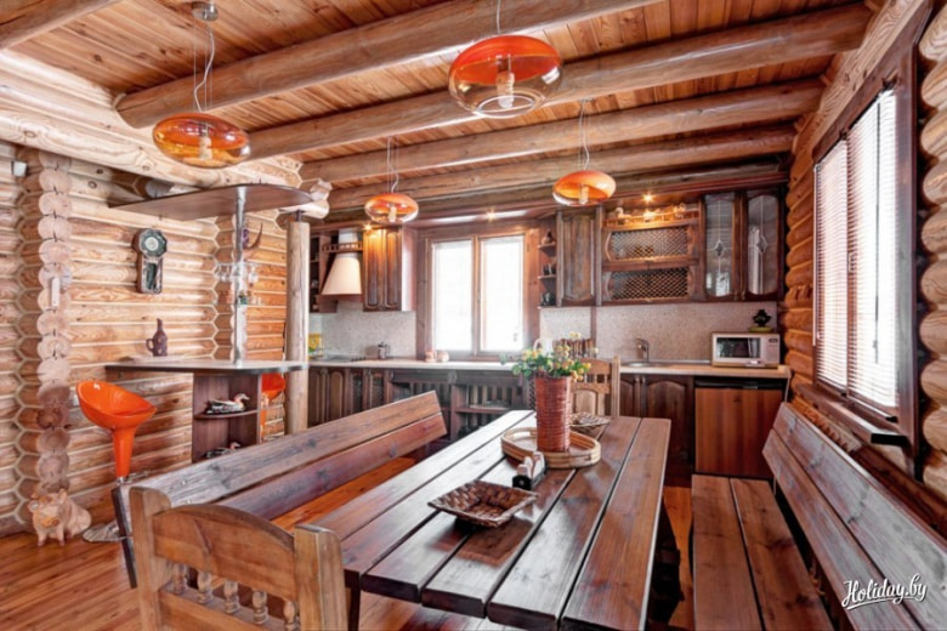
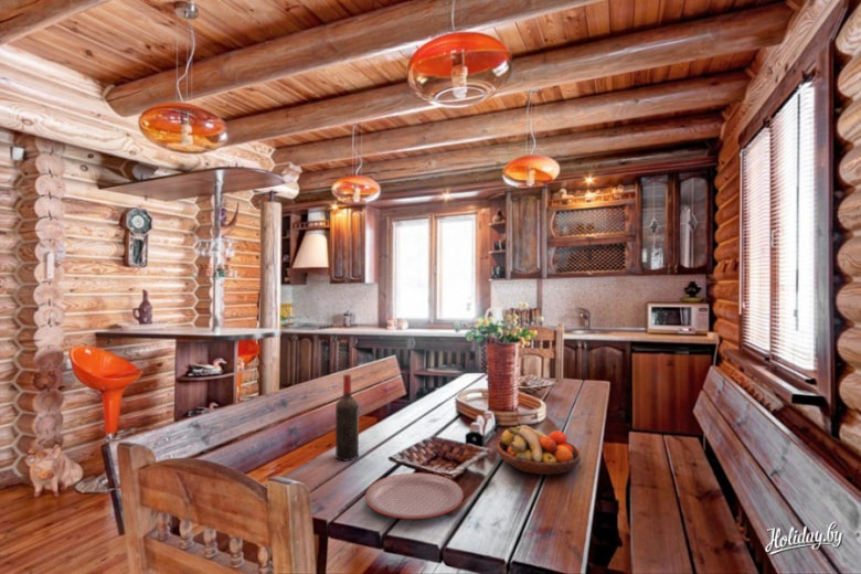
+ fruit bowl (538, 445)
+ plate (414, 496)
+ wine bottle (347, 415)
